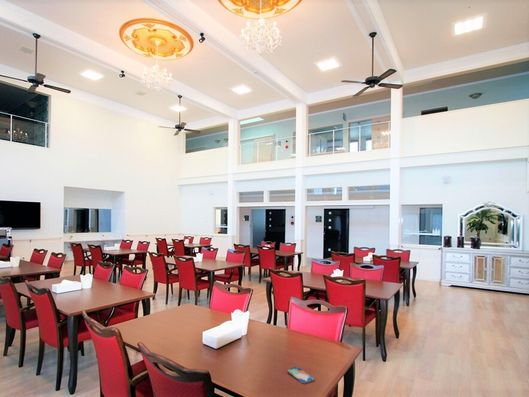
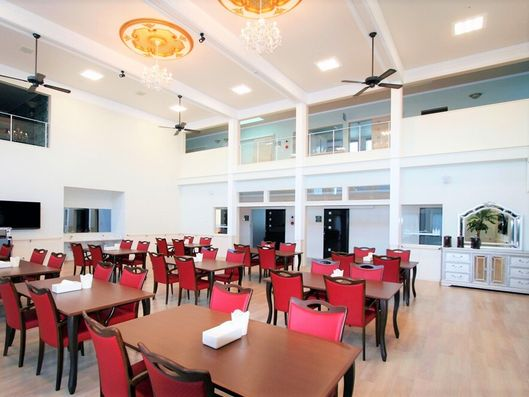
- smartphone (300, 374)
